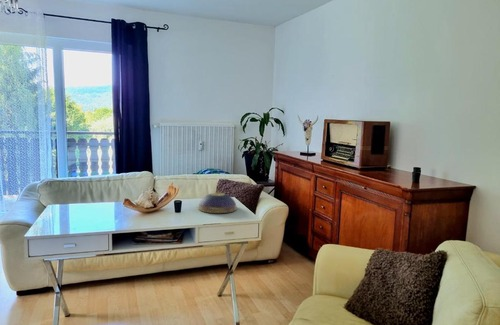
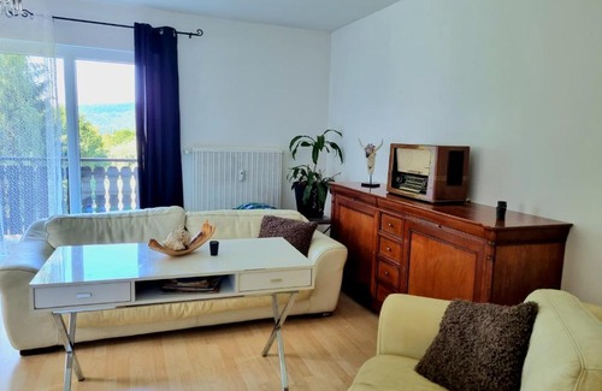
- decorative bowl (217, 200)
